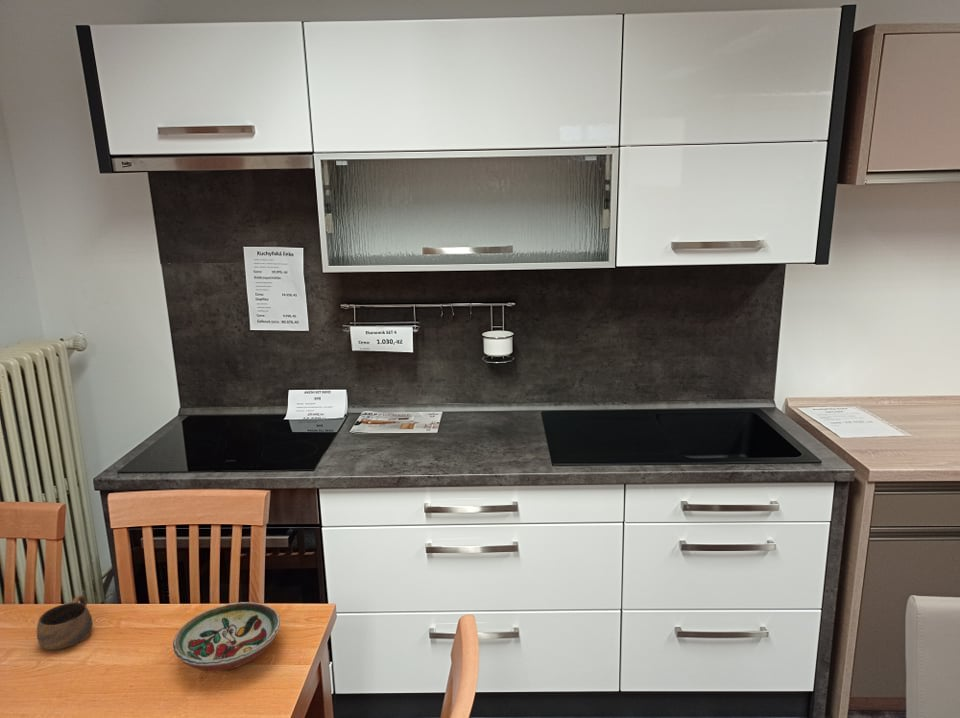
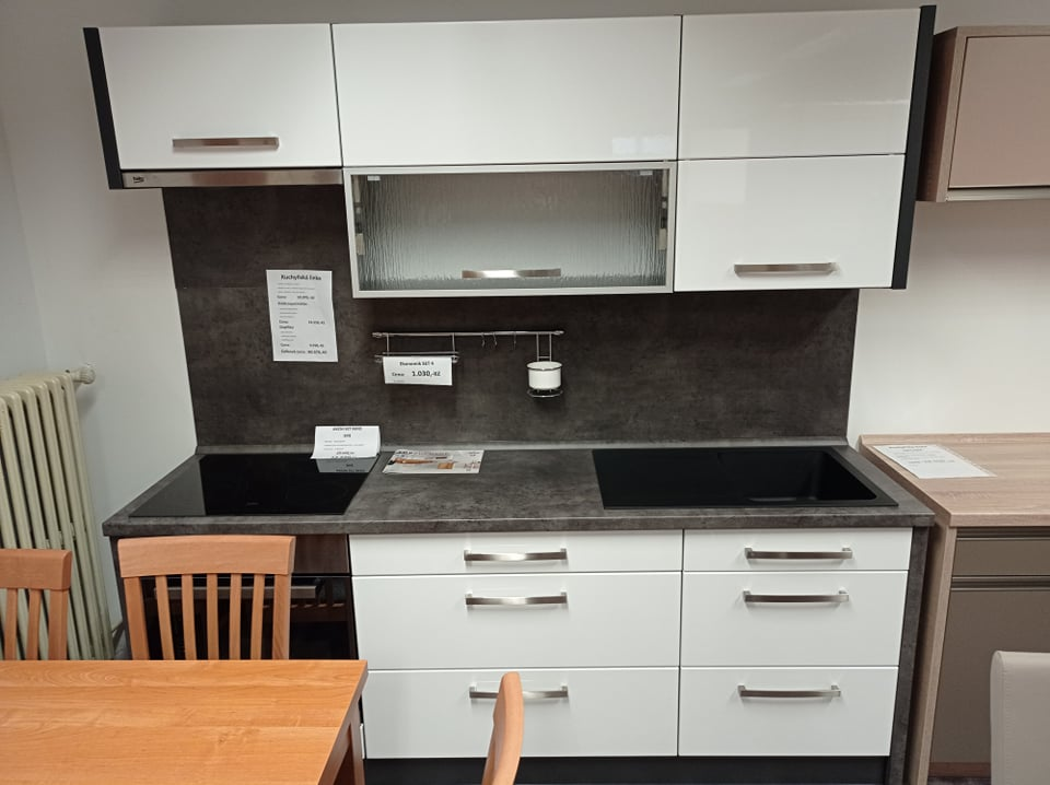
- cup (70, 620)
- decorative bowl (229, 641)
